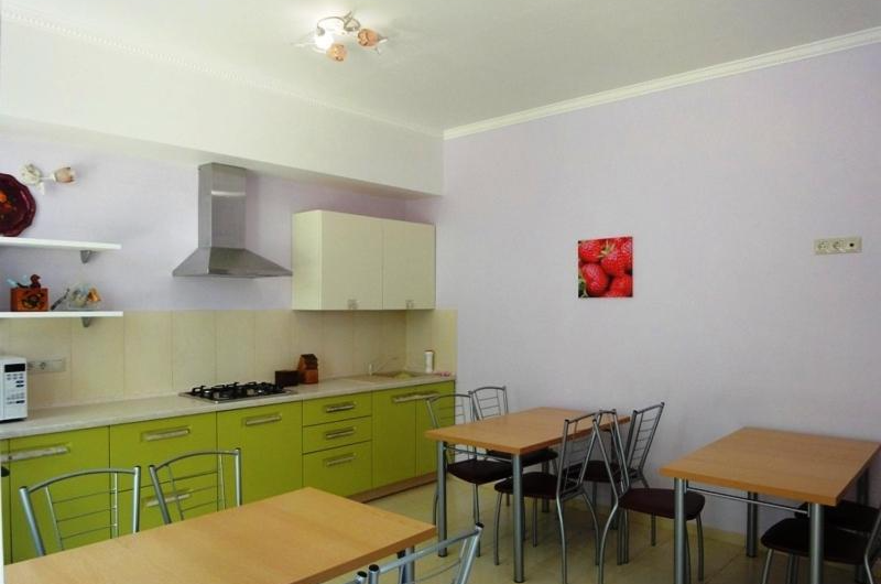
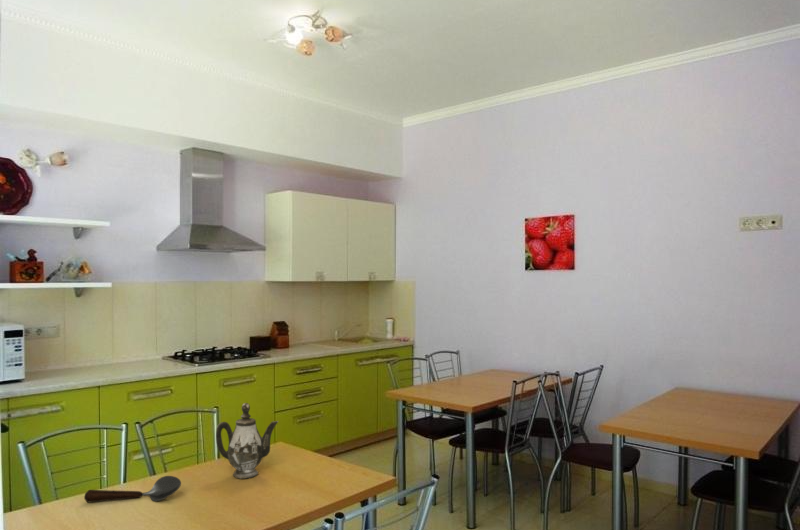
+ teapot (247, 438)
+ spoon (133, 491)
